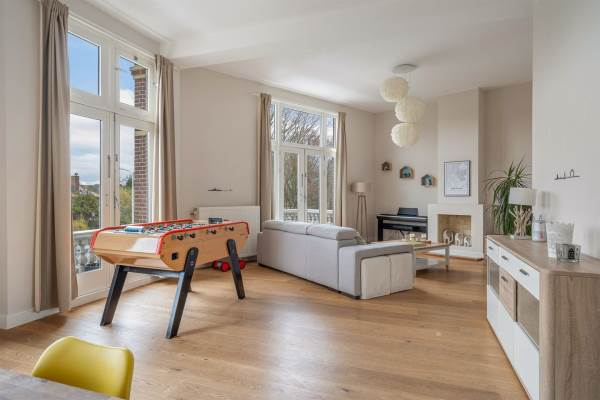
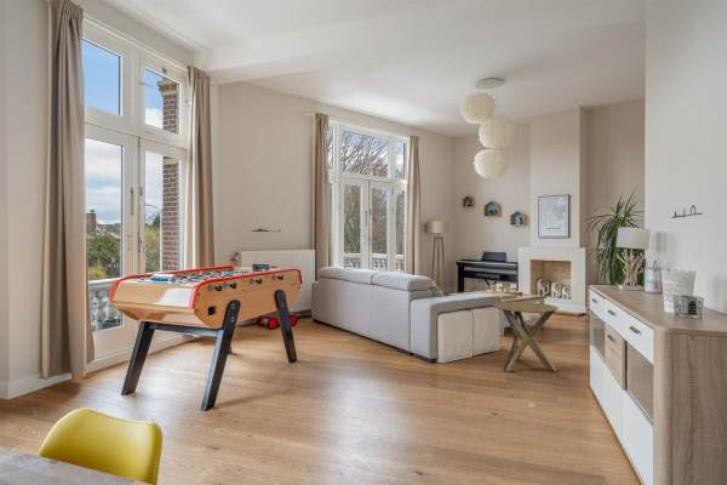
+ side table (523, 336)
